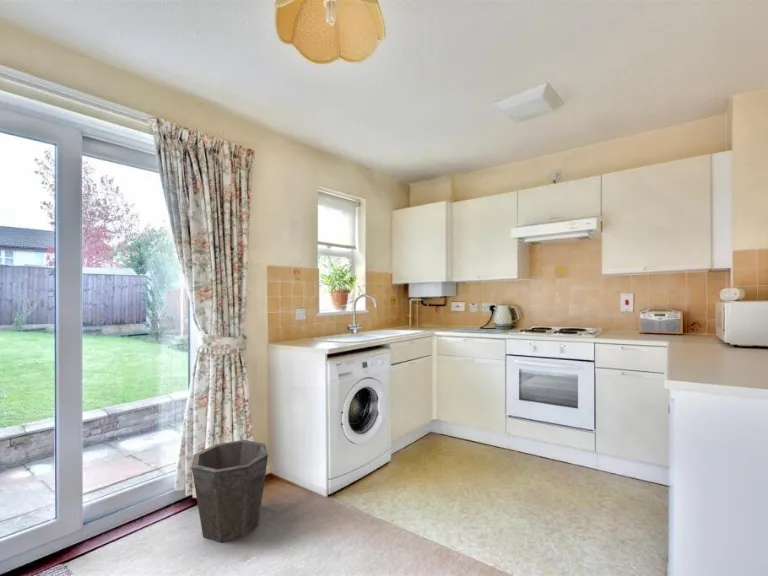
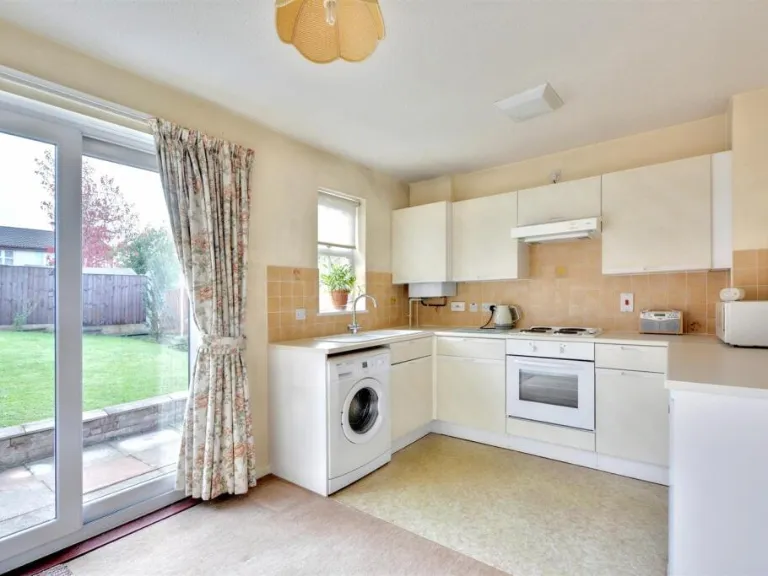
- waste bin (231, 489)
